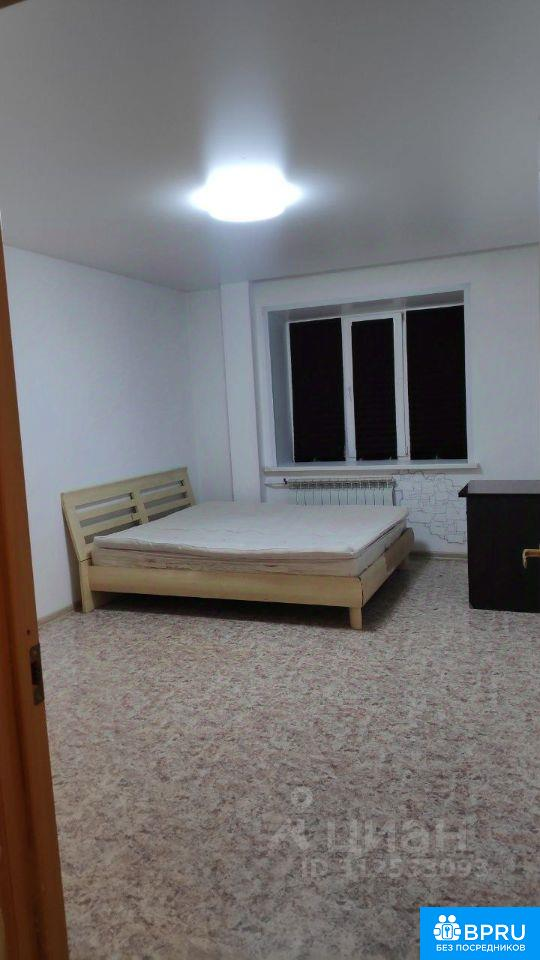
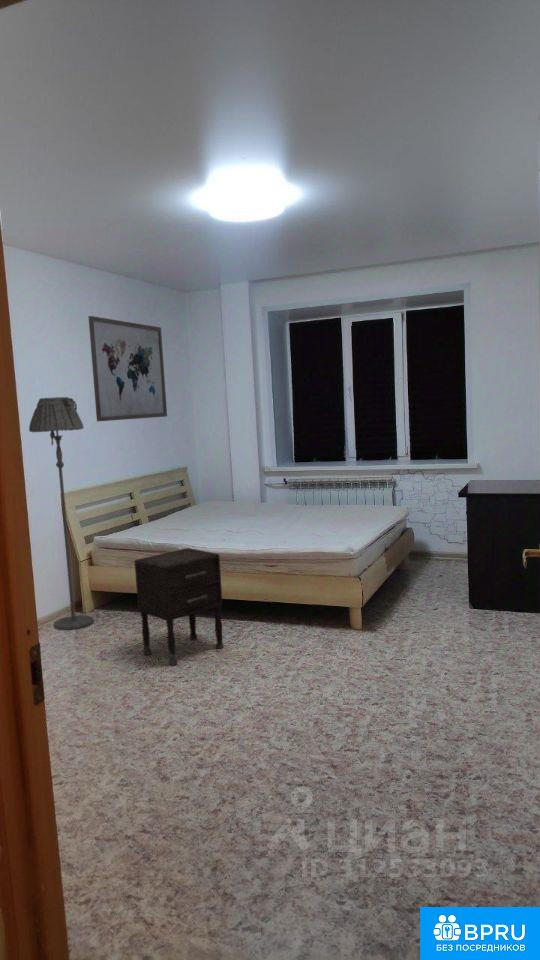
+ wall art (131, 370)
+ nightstand (181, 604)
+ floor lamp (64, 512)
